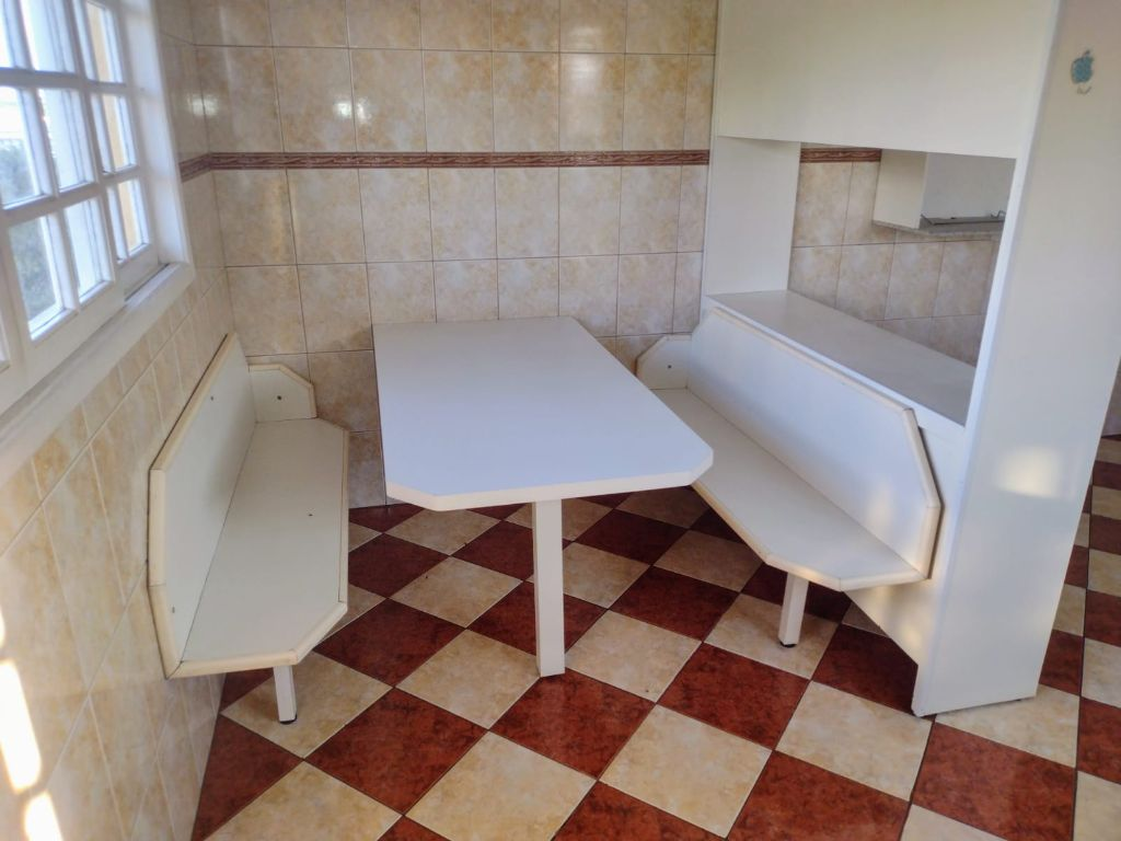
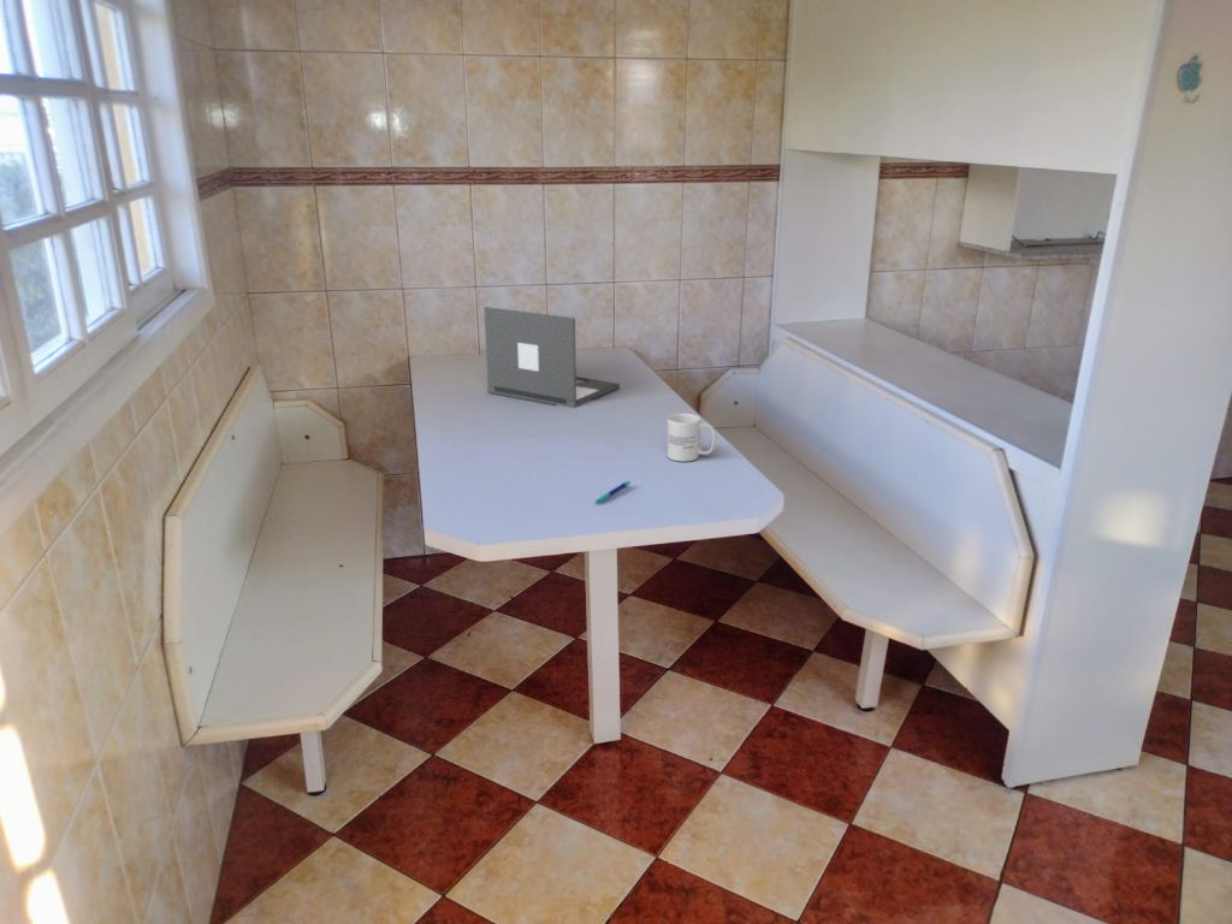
+ laptop (552, 349)
+ pen (611, 491)
+ mug (689, 437)
